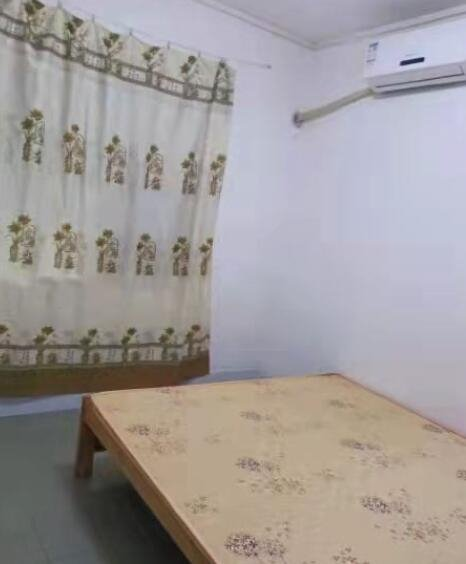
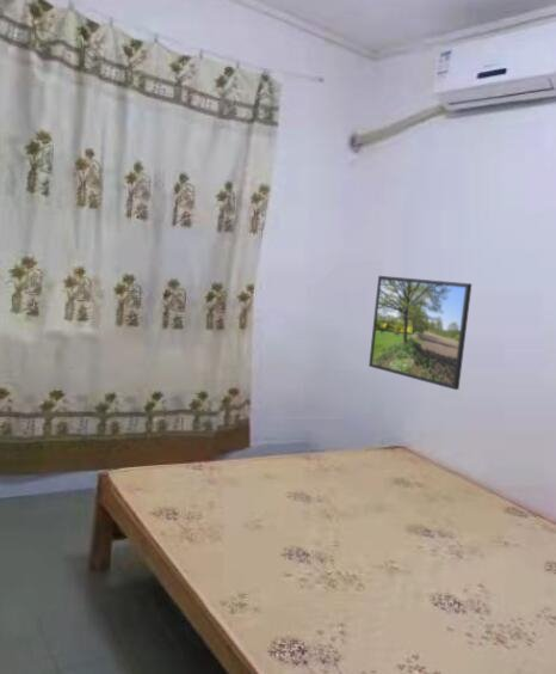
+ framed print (415, 329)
